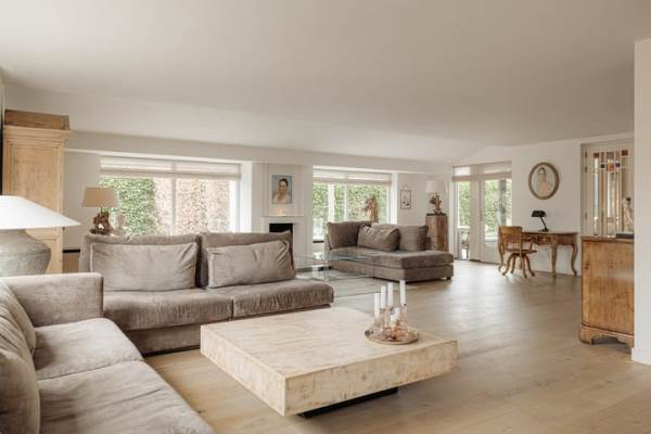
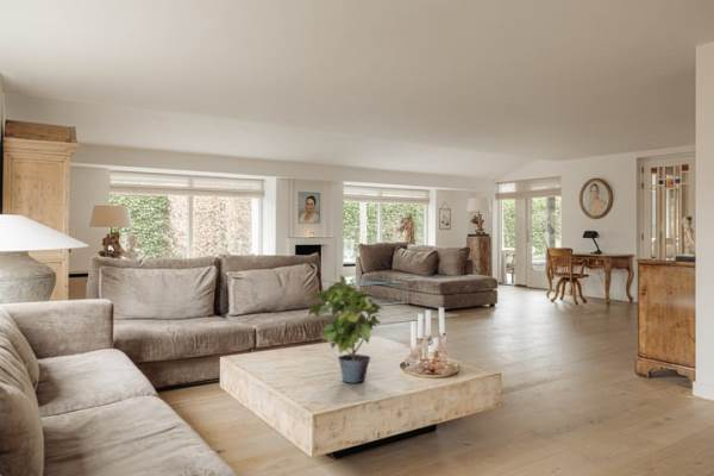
+ potted plant (347, 326)
